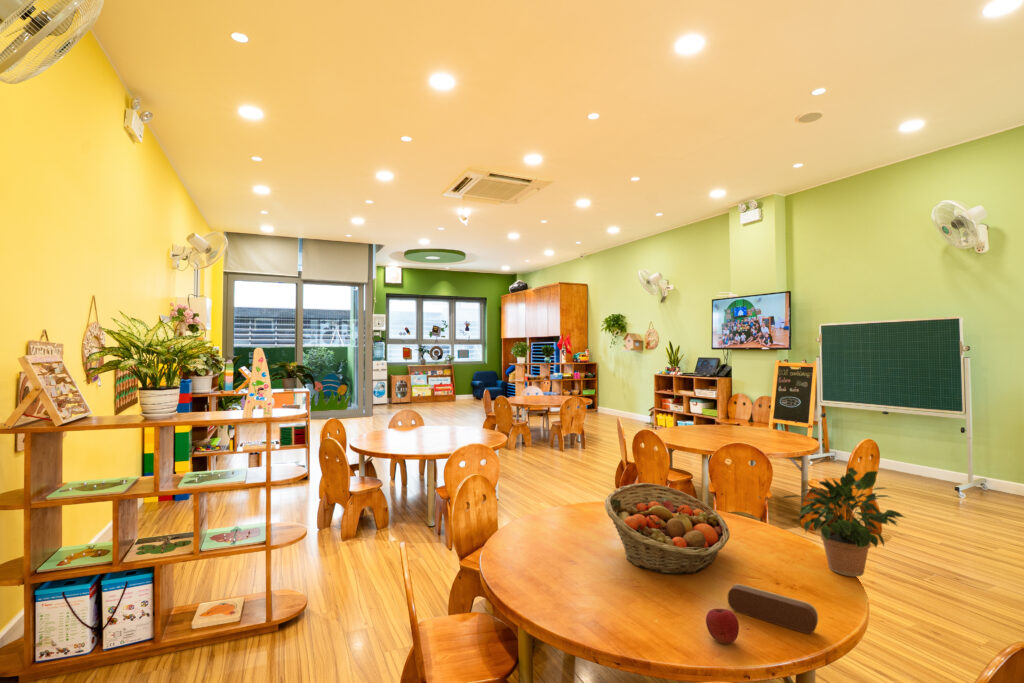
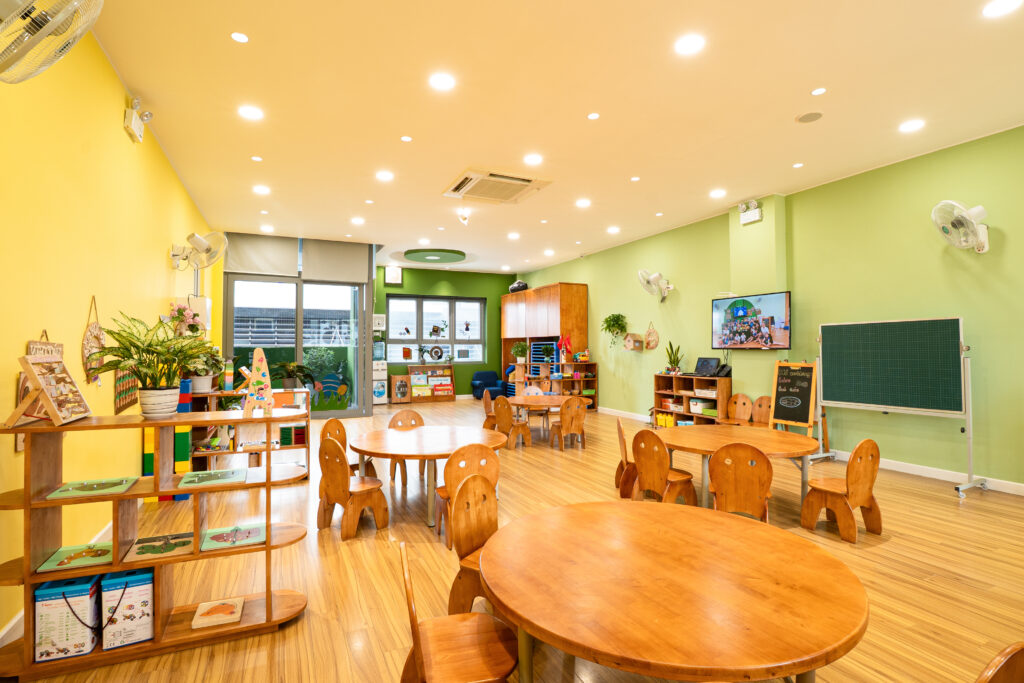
- apple (722, 624)
- fruit basket (665, 525)
- pencil case (771, 607)
- potted plant (835, 516)
